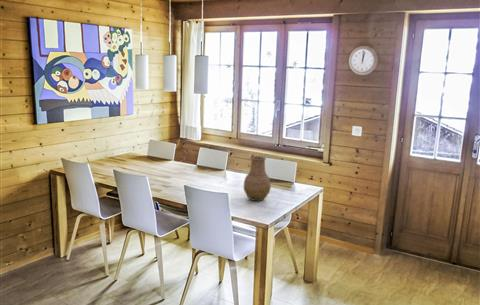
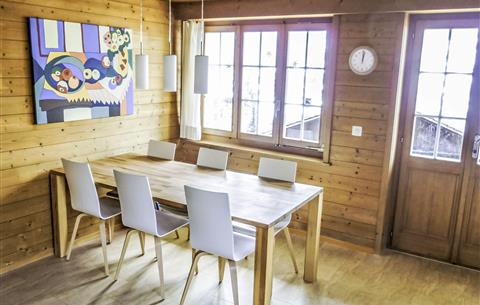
- vase (257, 178)
